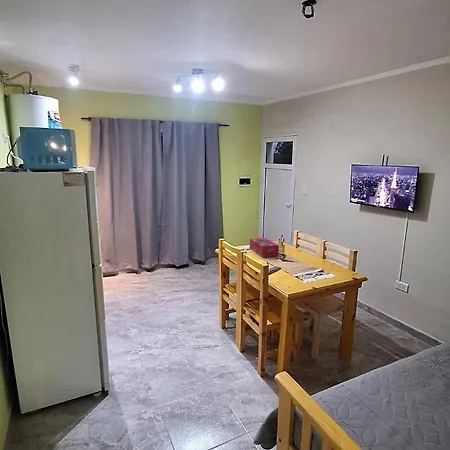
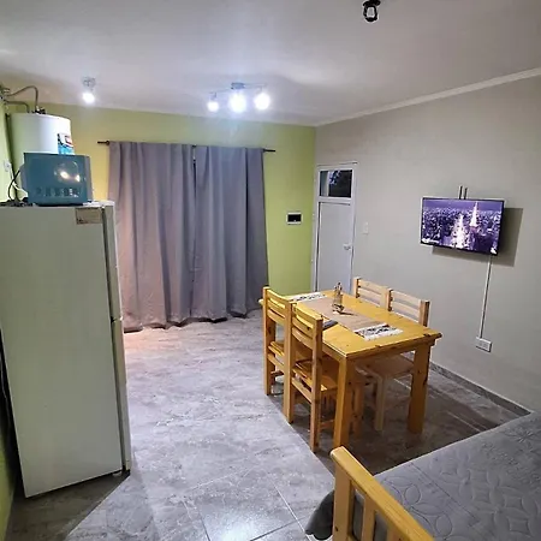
- tissue box (263, 247)
